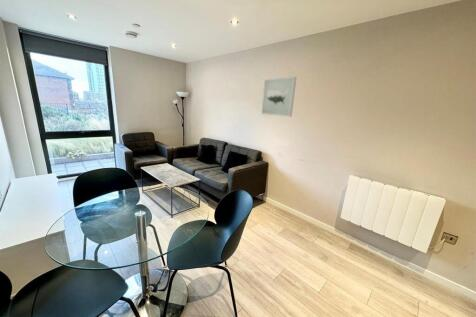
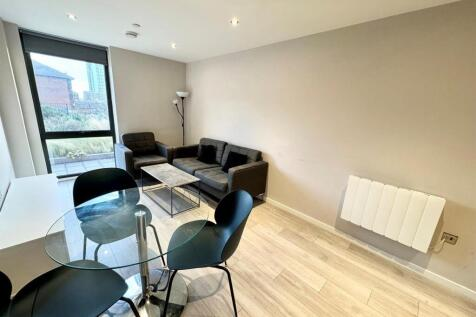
- wall art (277, 97)
